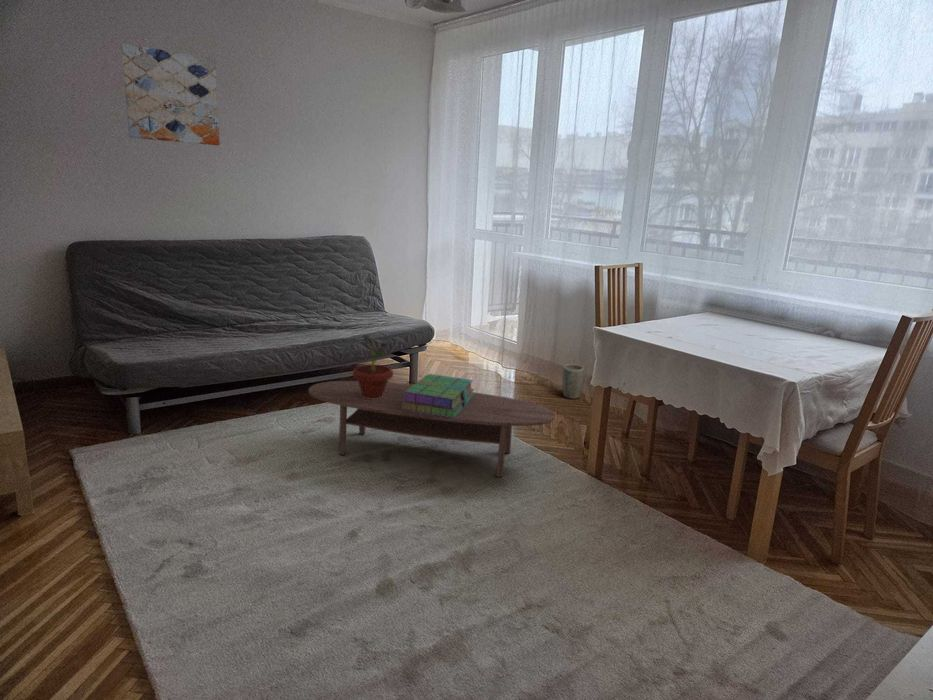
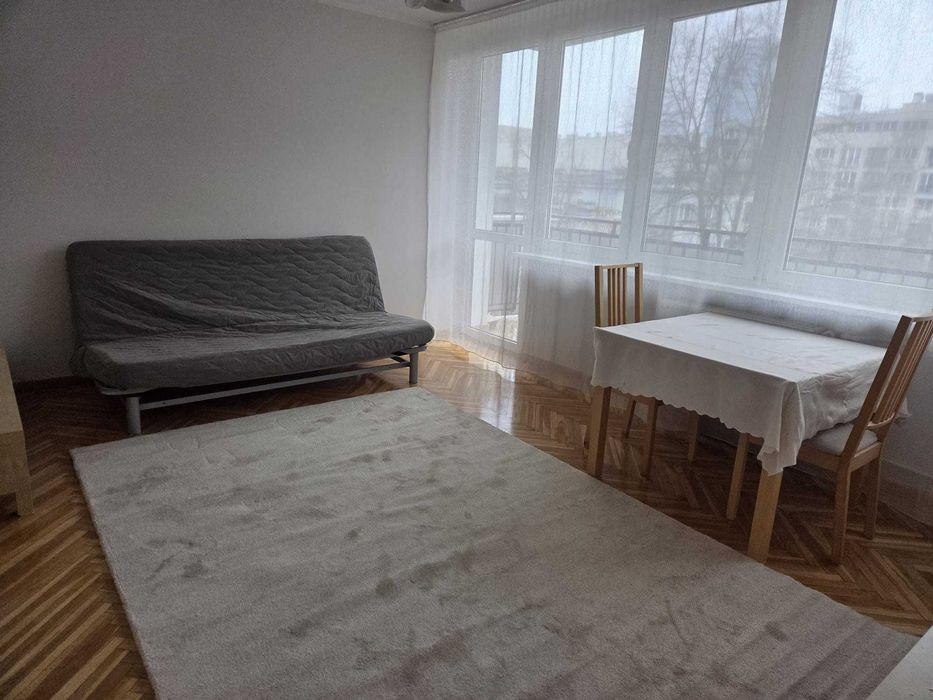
- plant pot (572, 381)
- potted plant (373, 364)
- wall art (172, 97)
- coffee table (427, 427)
- stack of books (439, 393)
